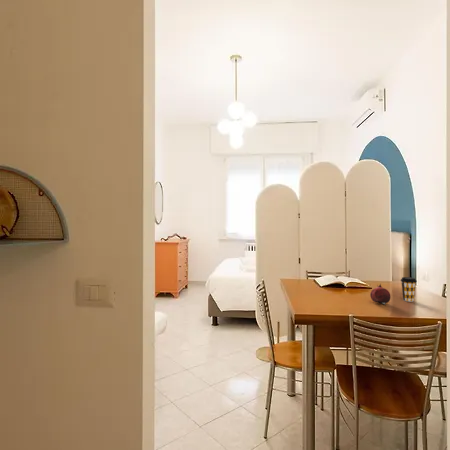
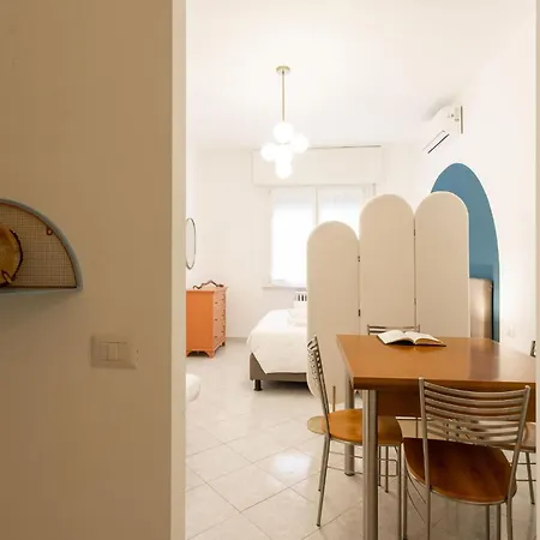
- coffee cup (408, 289)
- fruit (380, 293)
